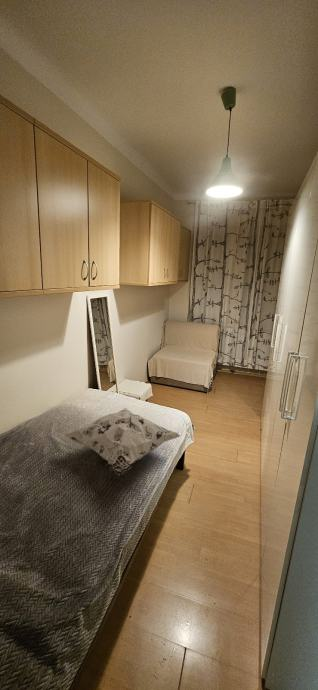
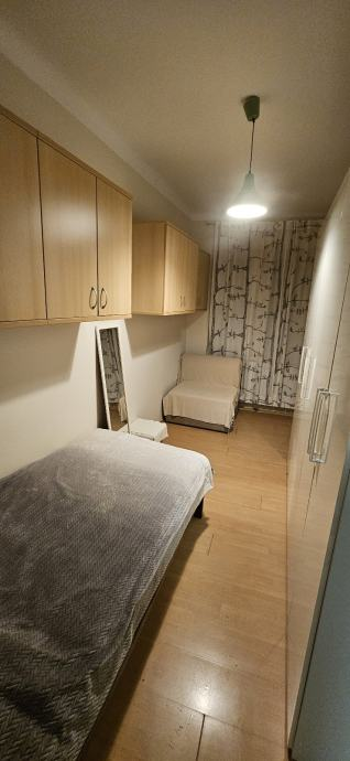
- decorative pillow (122, 435)
